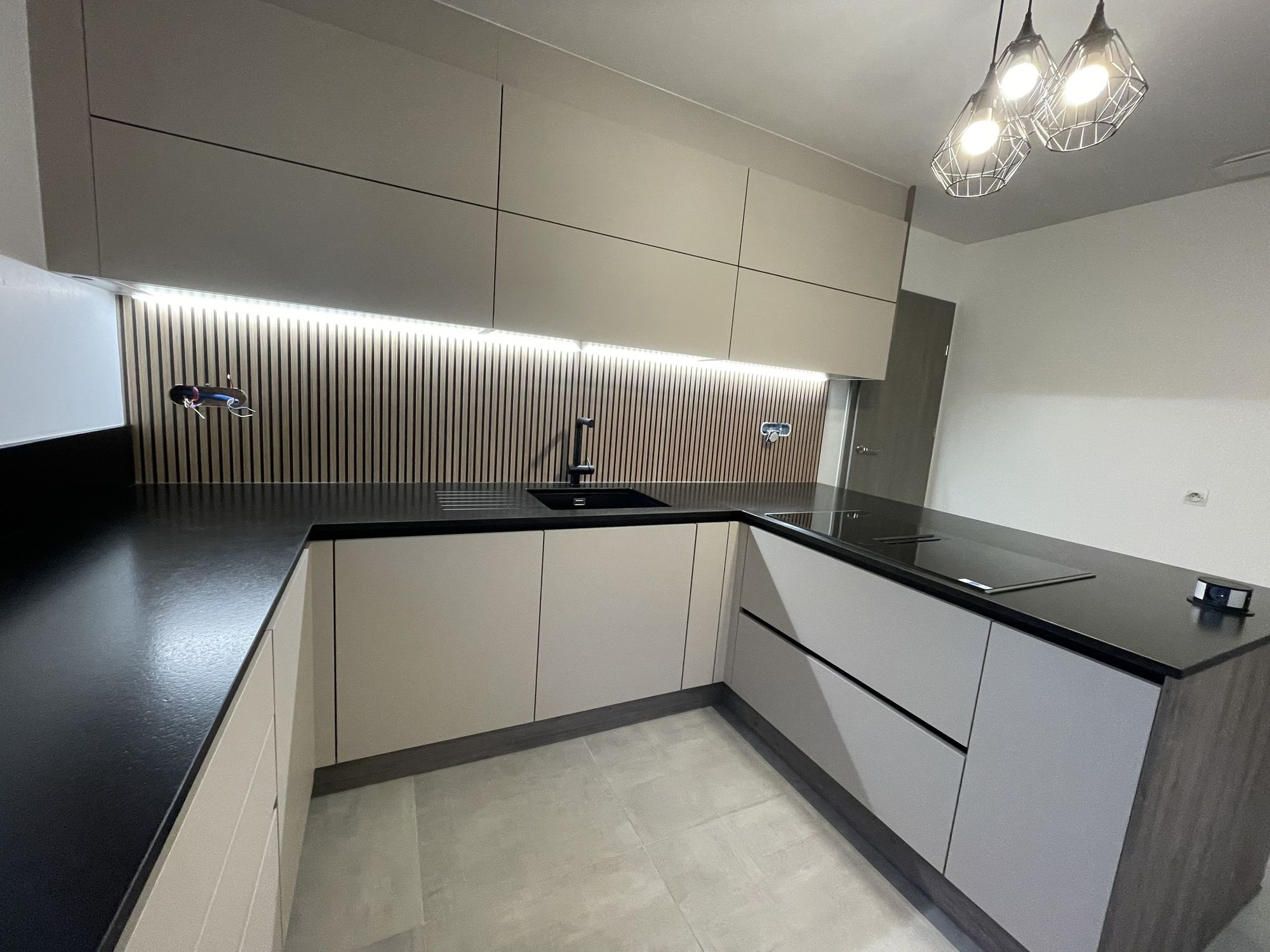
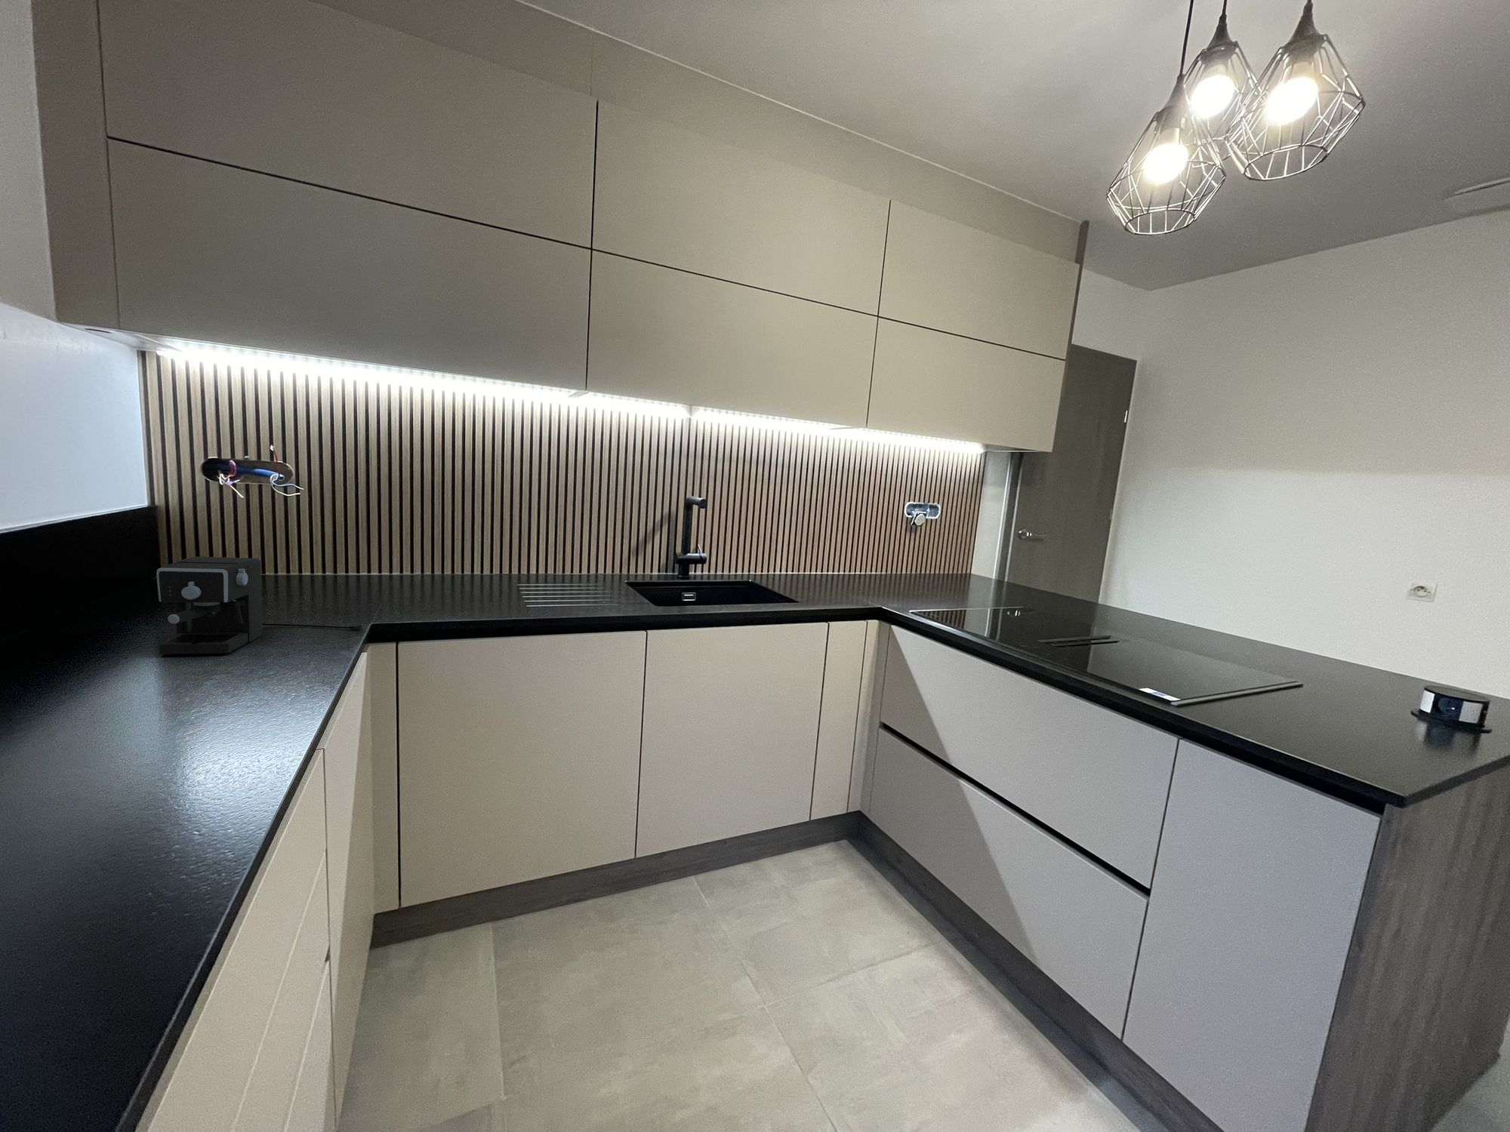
+ coffee maker (262, 603)
